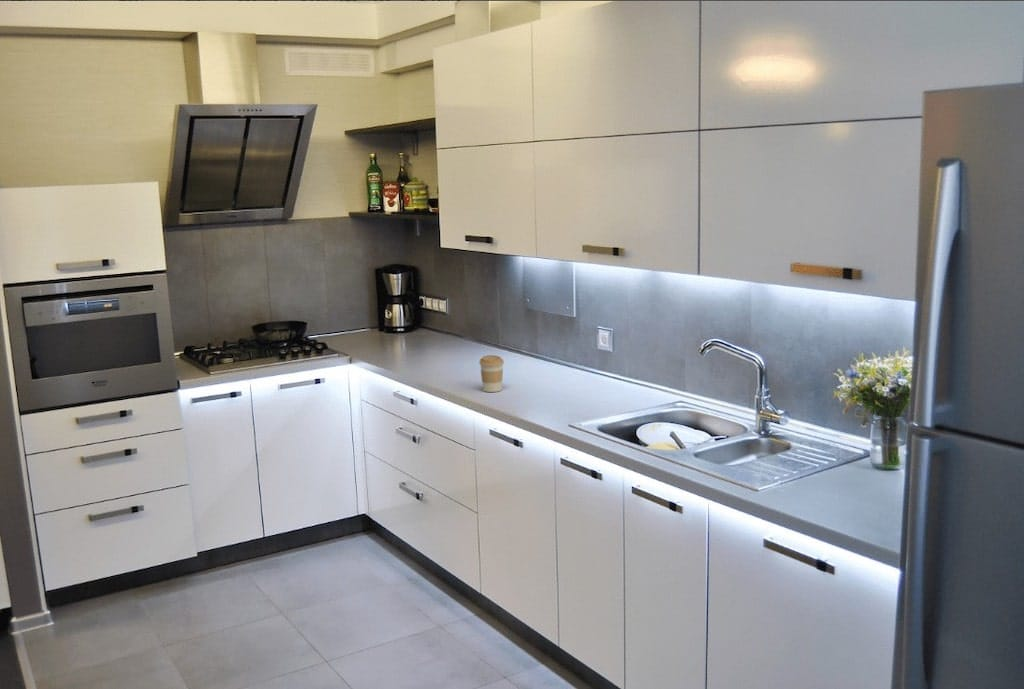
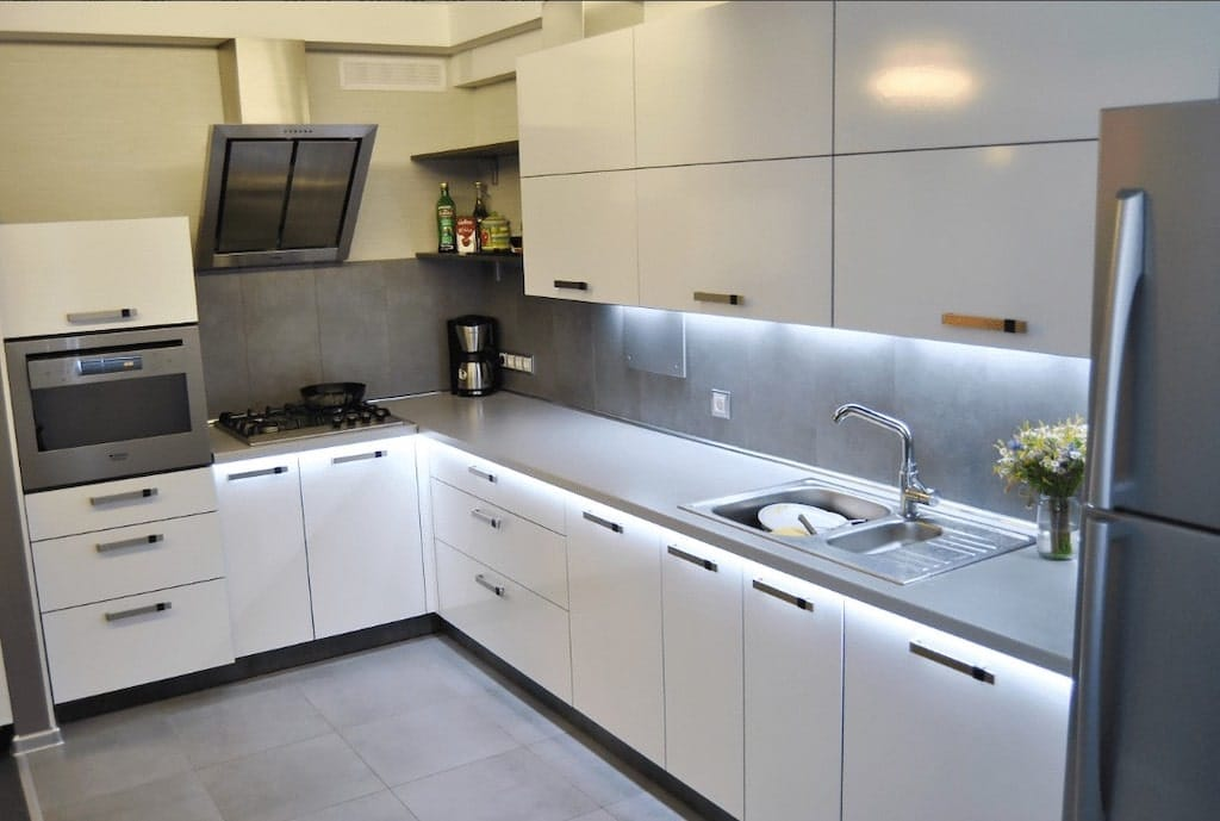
- coffee cup (491, 373)
